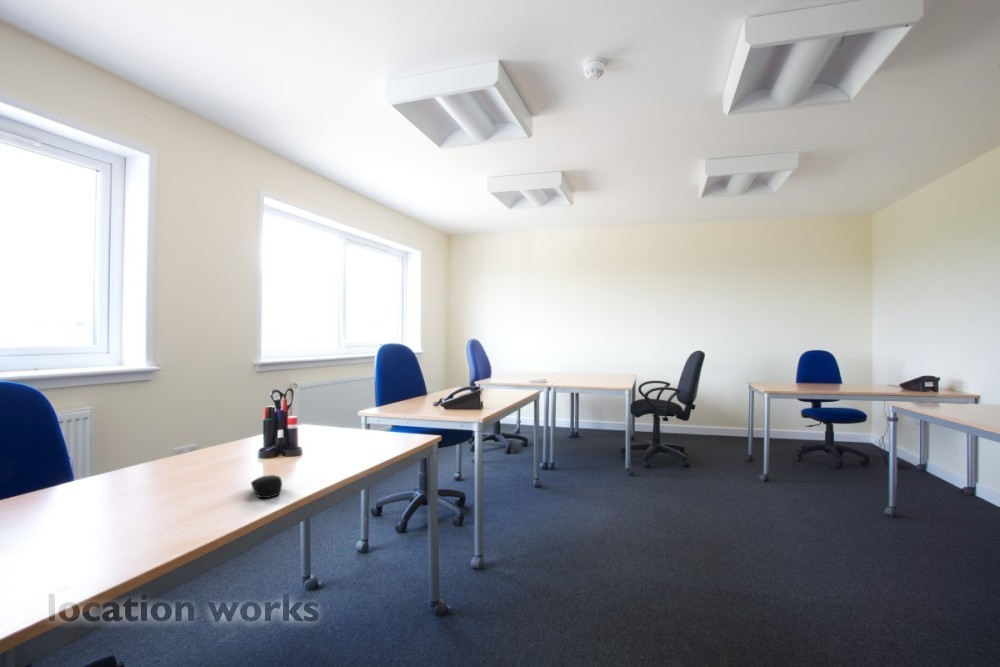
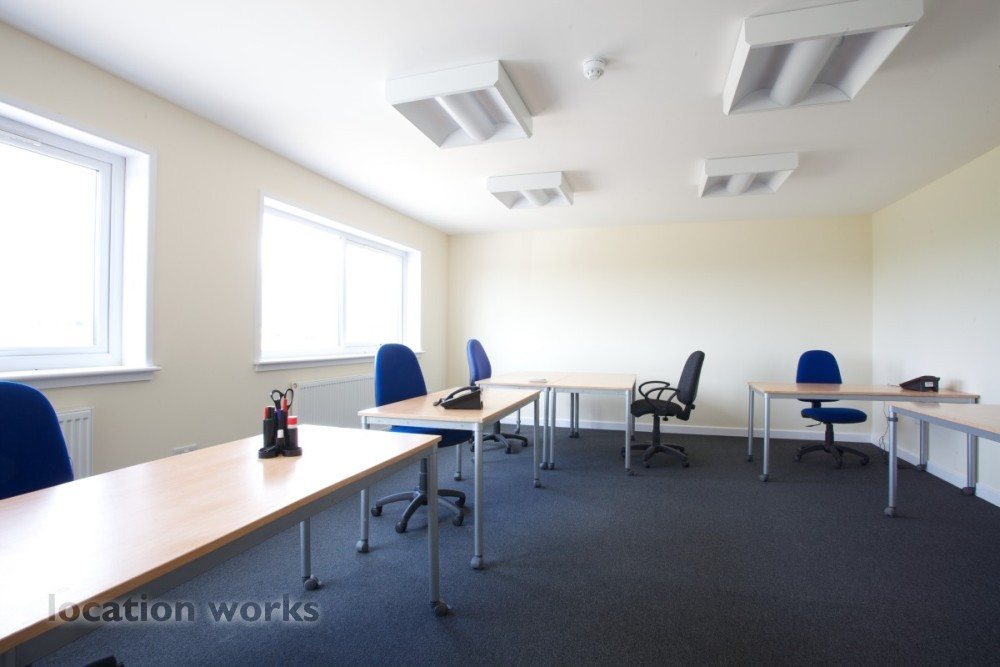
- computer mouse (266, 483)
